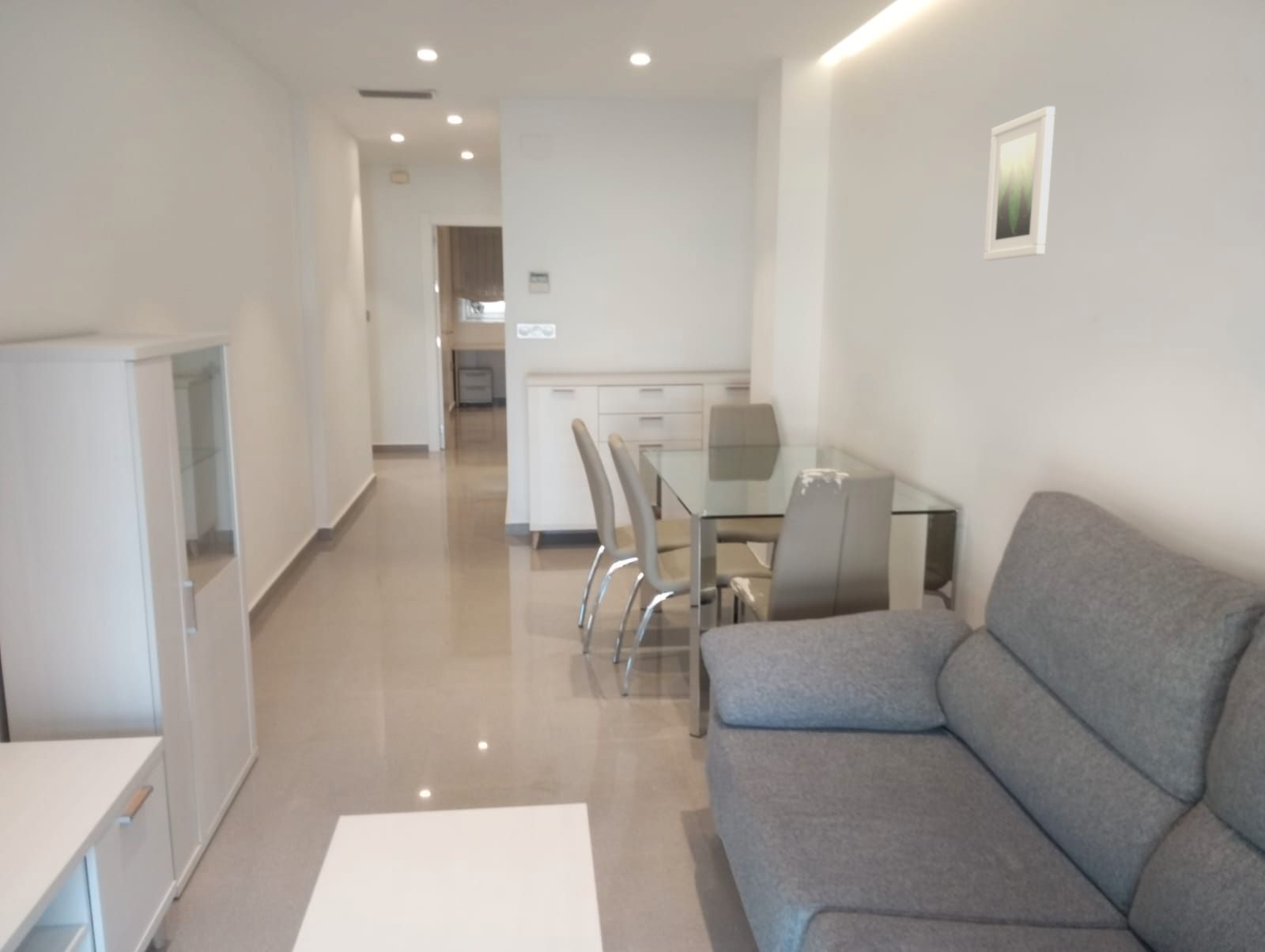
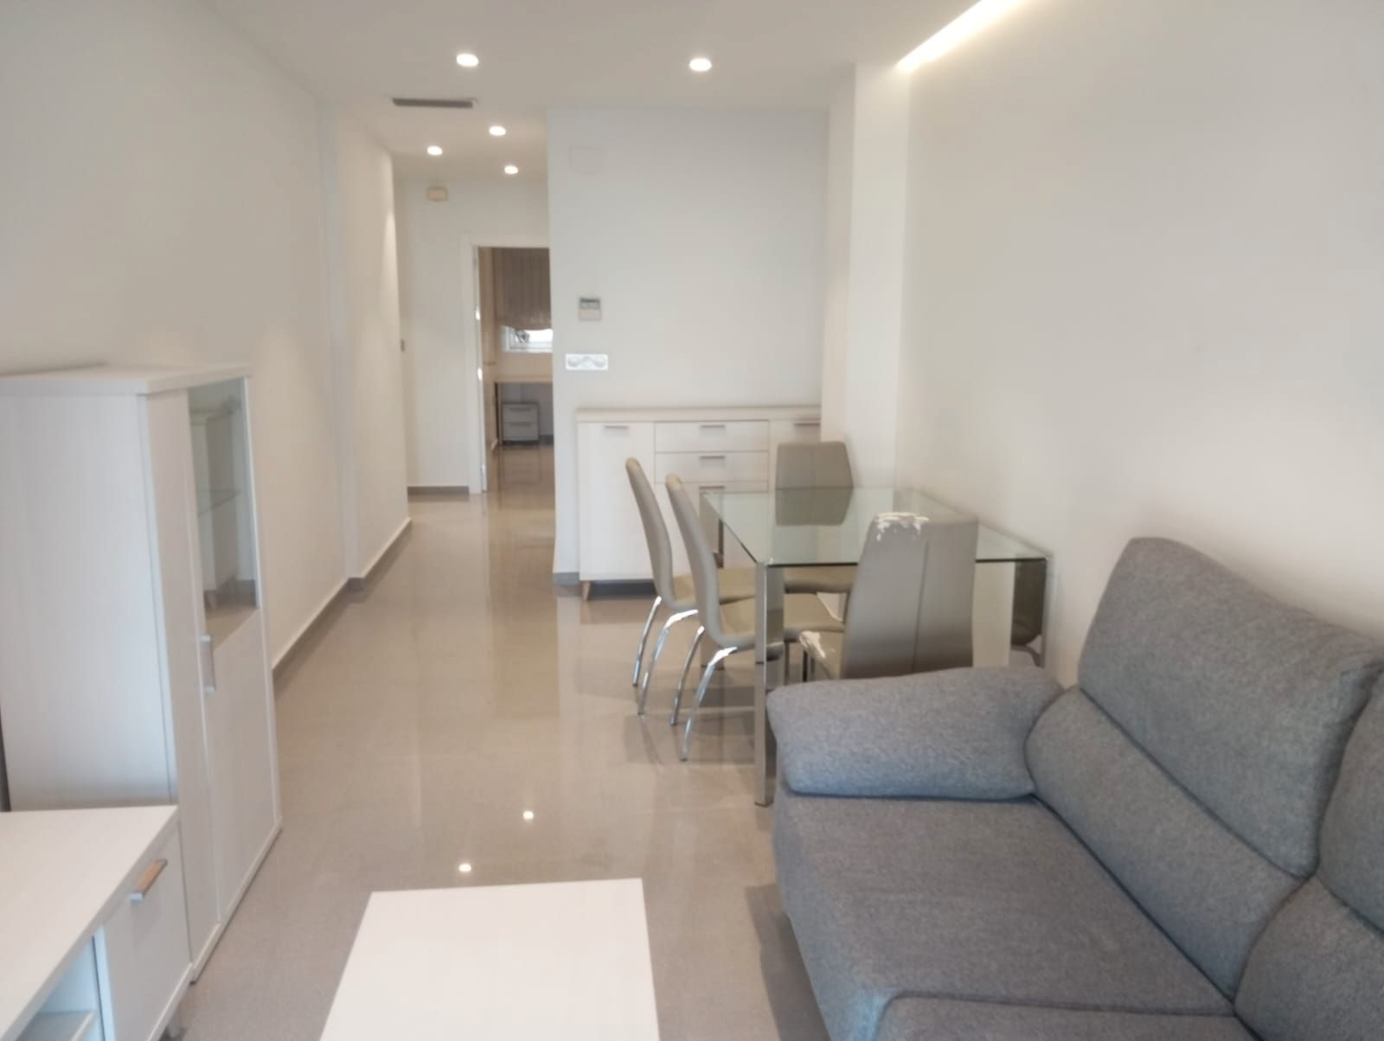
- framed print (1017, 188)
